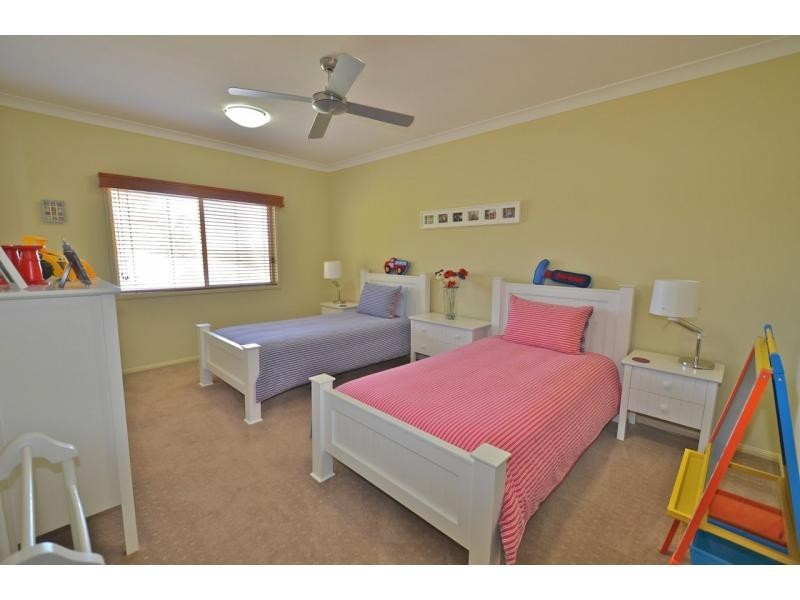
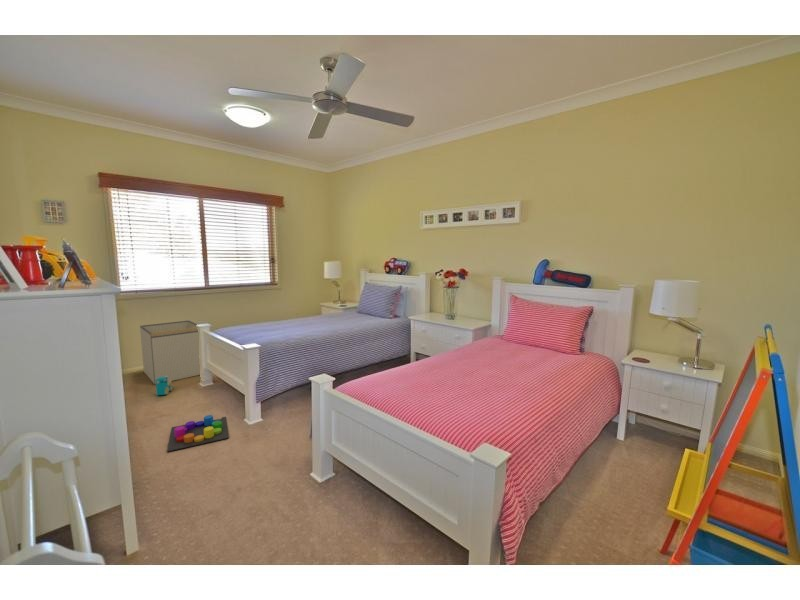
+ toy train (164, 384)
+ stacking toy (199, 428)
+ storage bin (173, 349)
